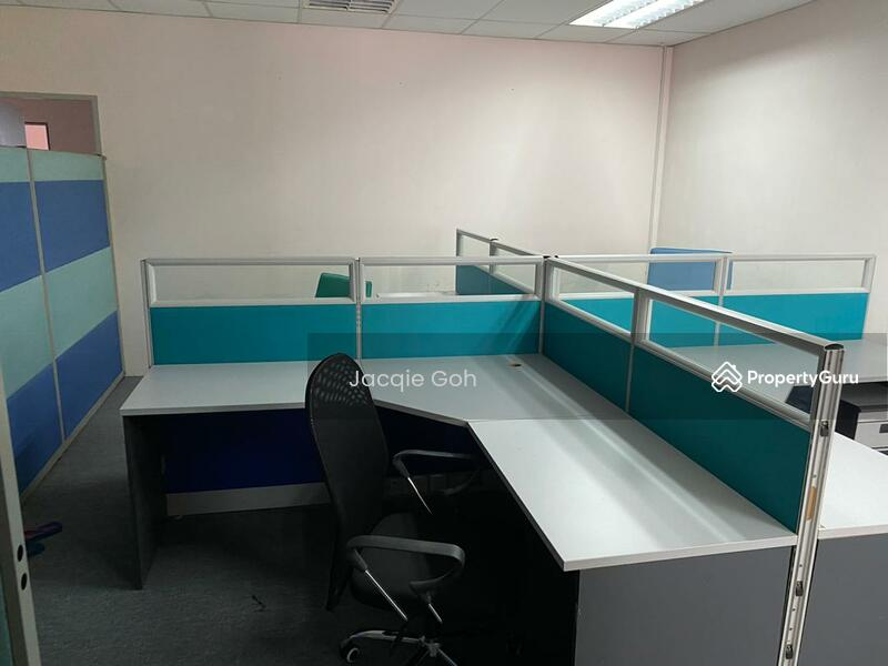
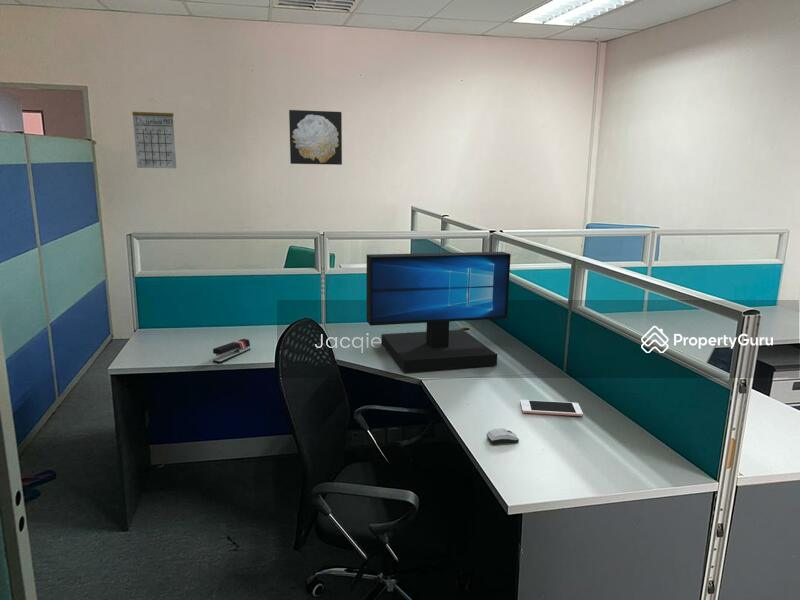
+ stapler (232, 349)
+ monitor (436, 304)
+ cell phone (550, 407)
+ computer mouse (502, 435)
+ calendar (154, 133)
+ wall art (315, 137)
